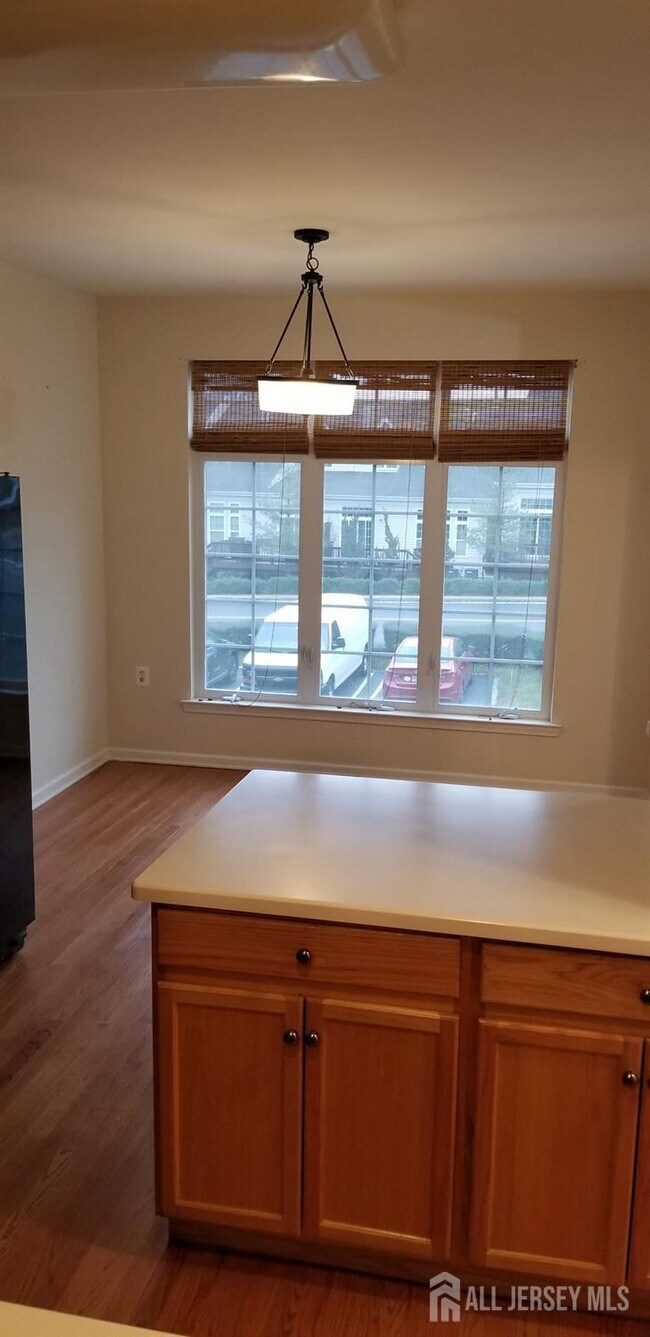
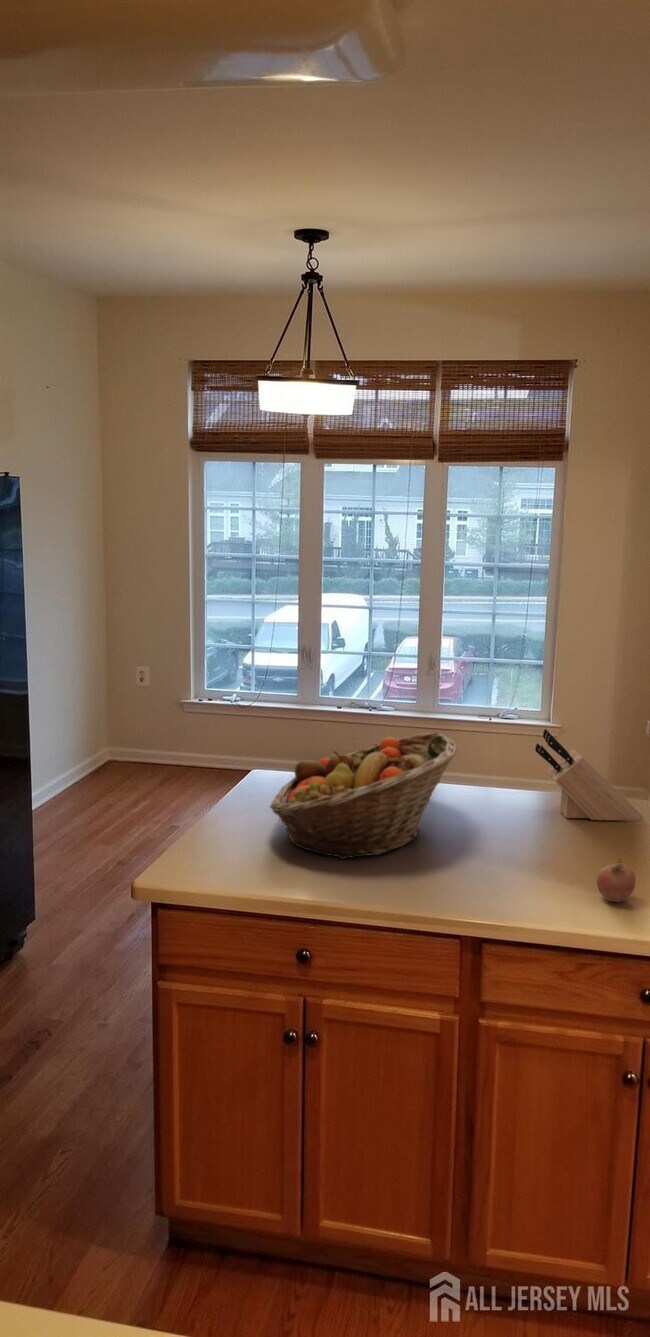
+ fruit (615, 879)
+ knife block (588, 773)
+ fruit basket (364, 787)
